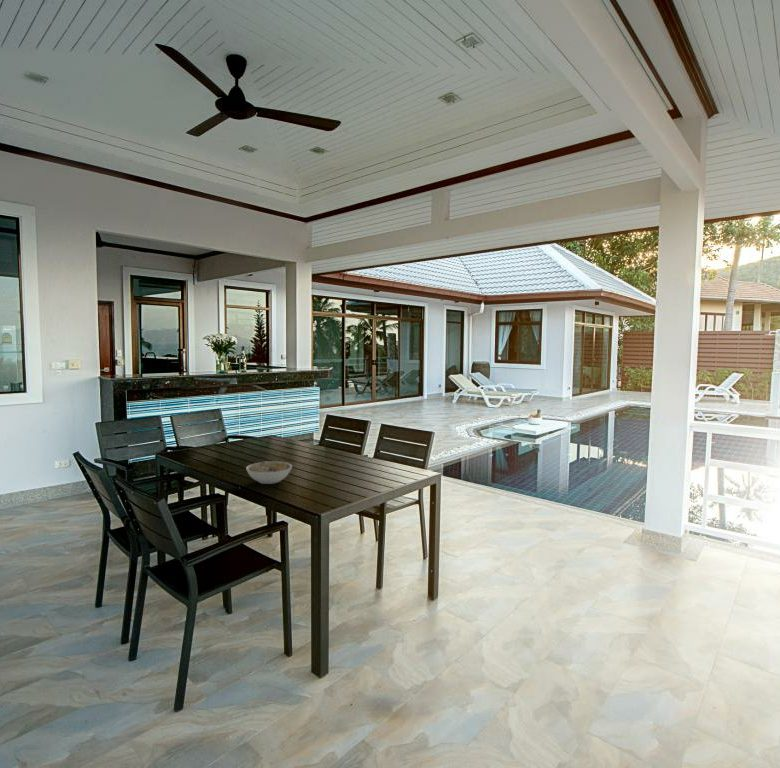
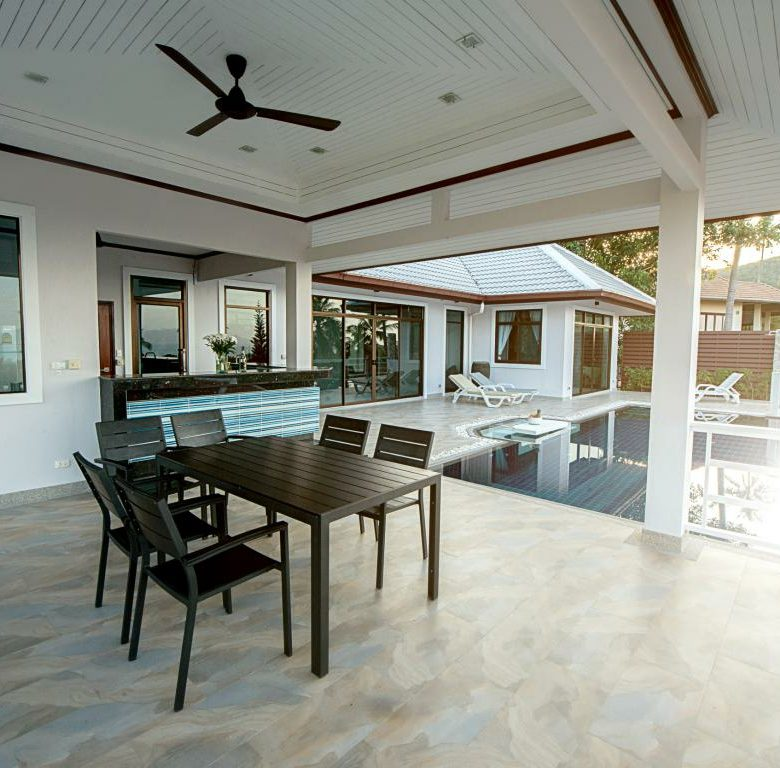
- bowl (269, 471)
